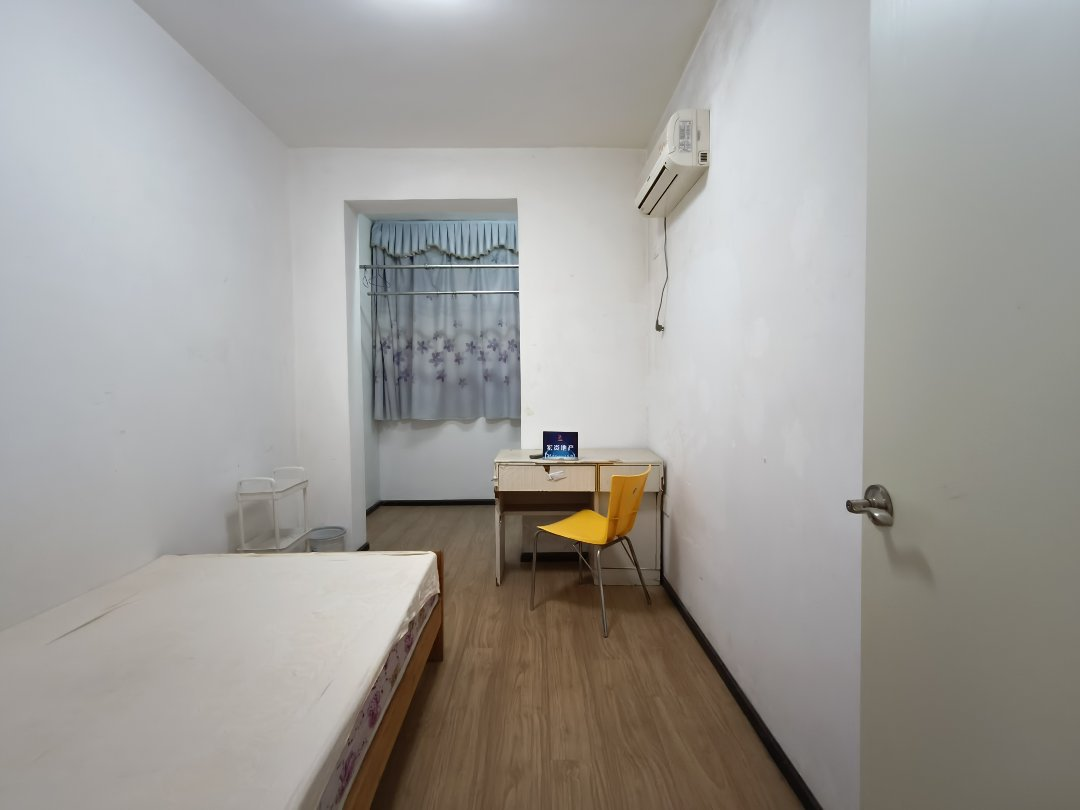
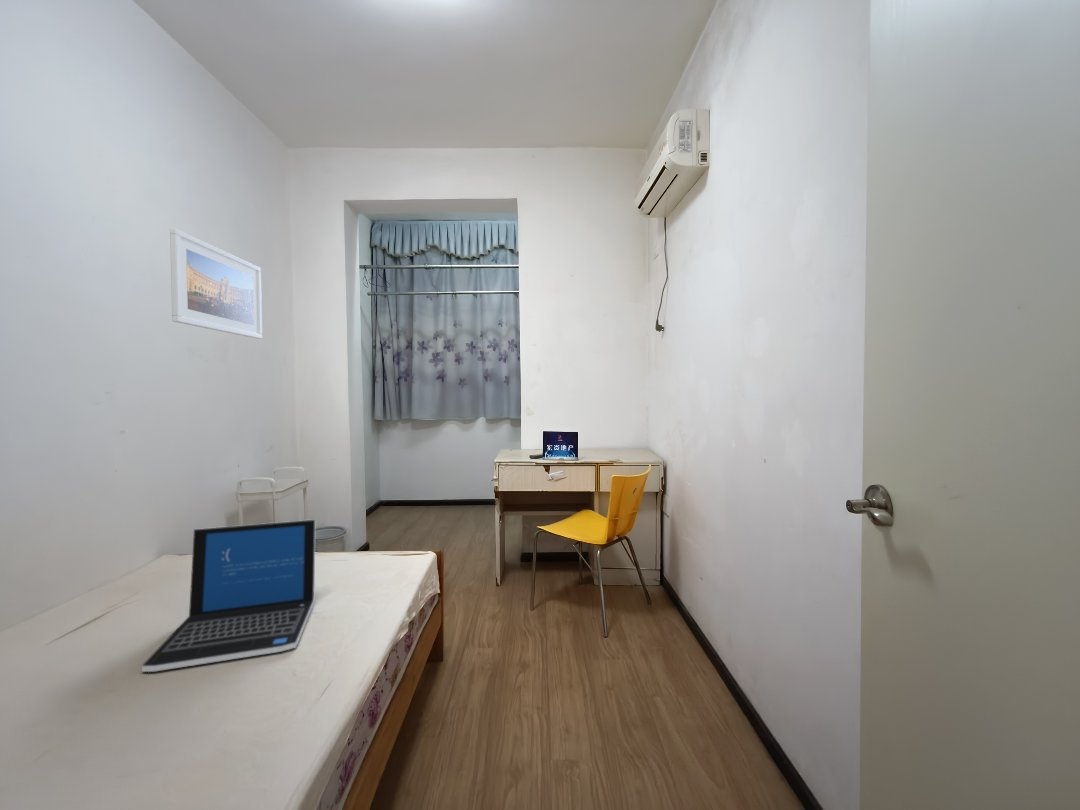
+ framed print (222, 291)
+ laptop (241, 584)
